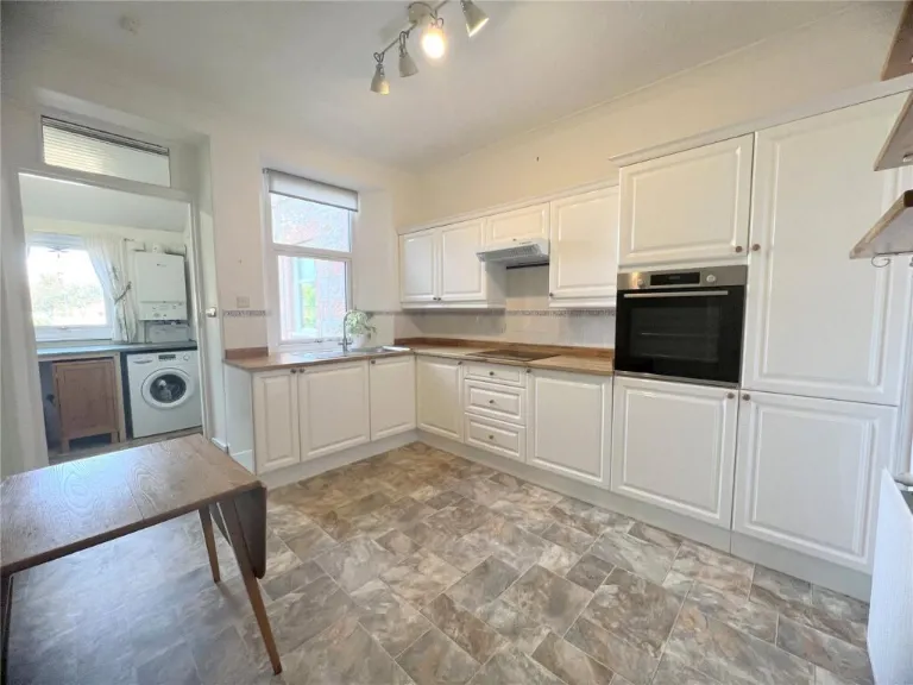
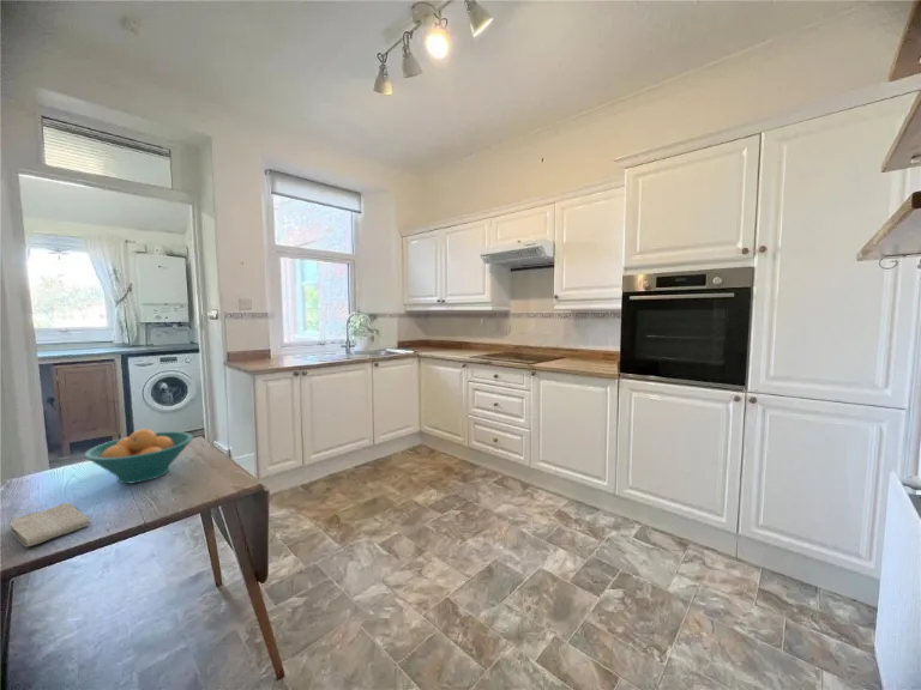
+ fruit bowl (143, 452)
+ washcloth (49, 522)
